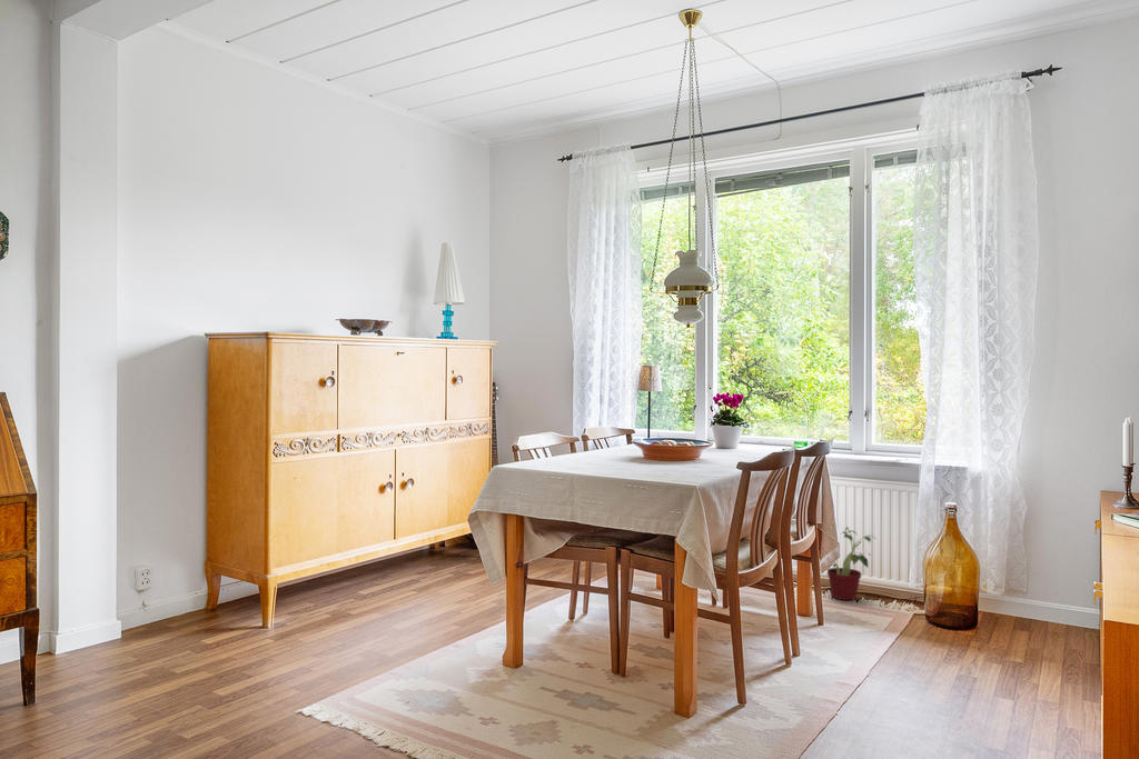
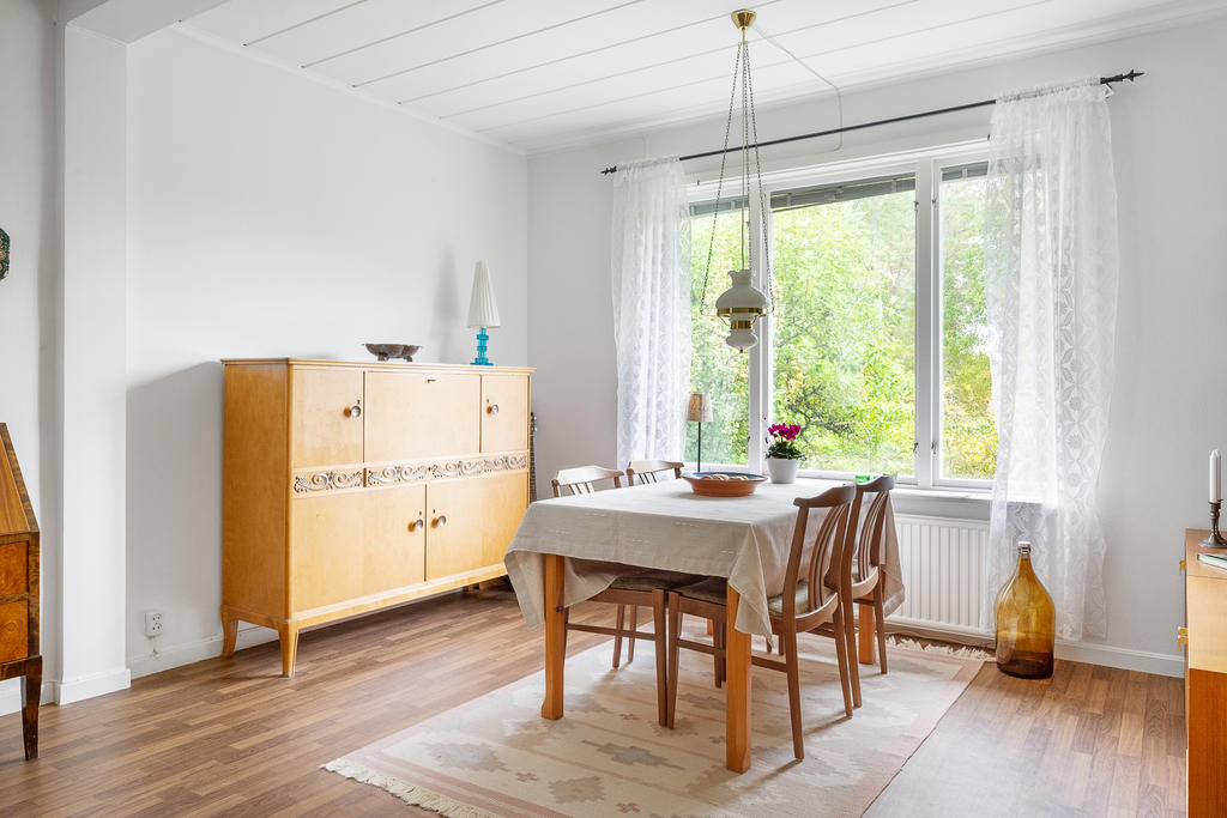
- potted plant (850, 560)
